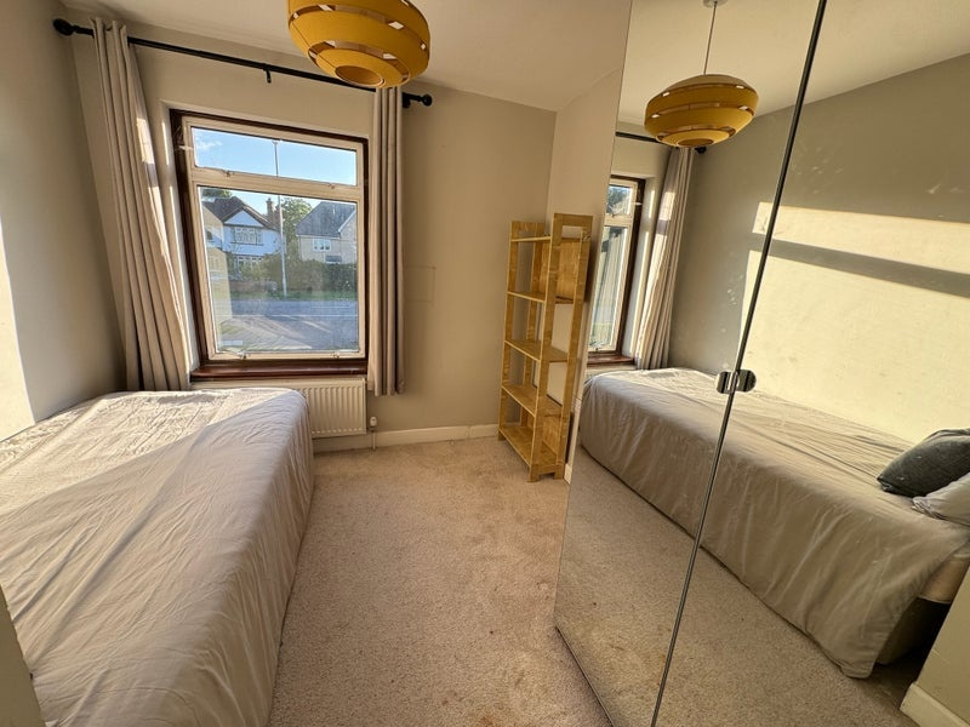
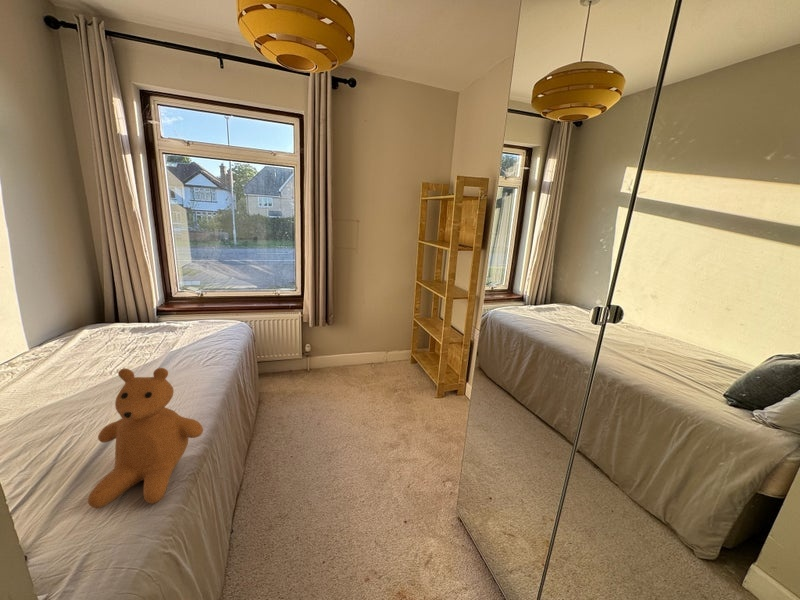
+ teddy bear (140, 430)
